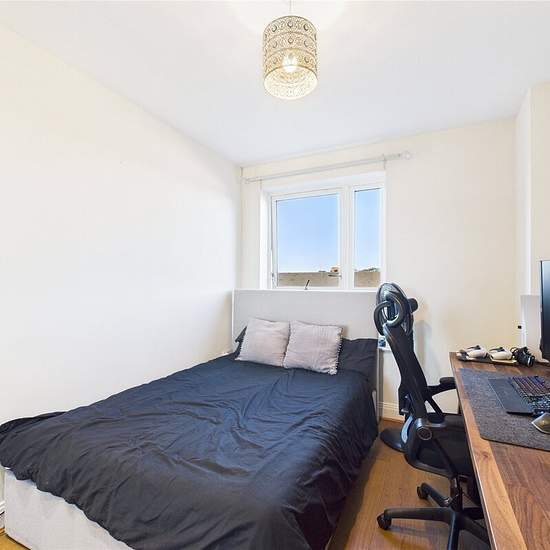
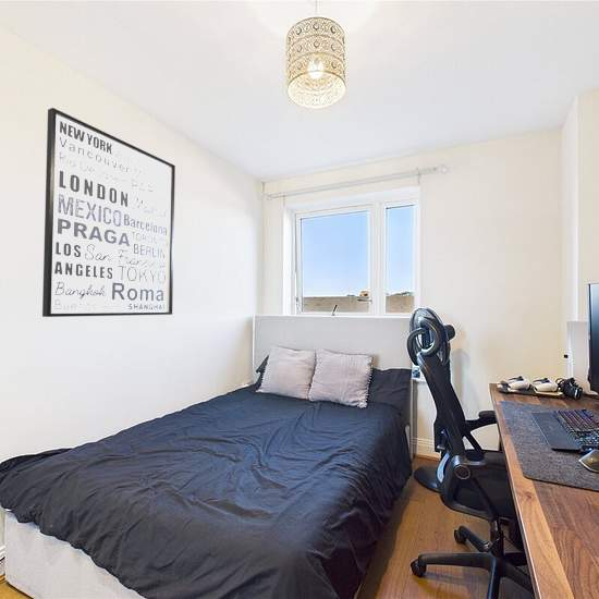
+ wall art (120, 228)
